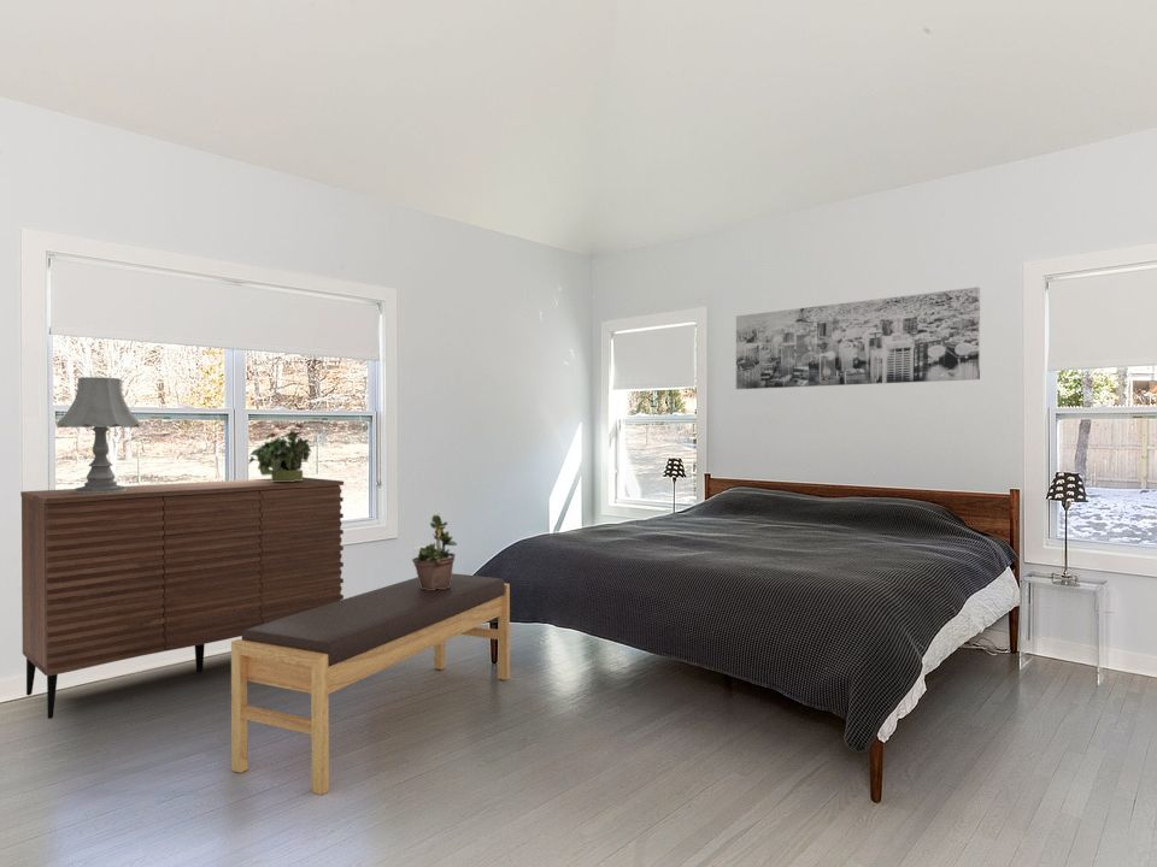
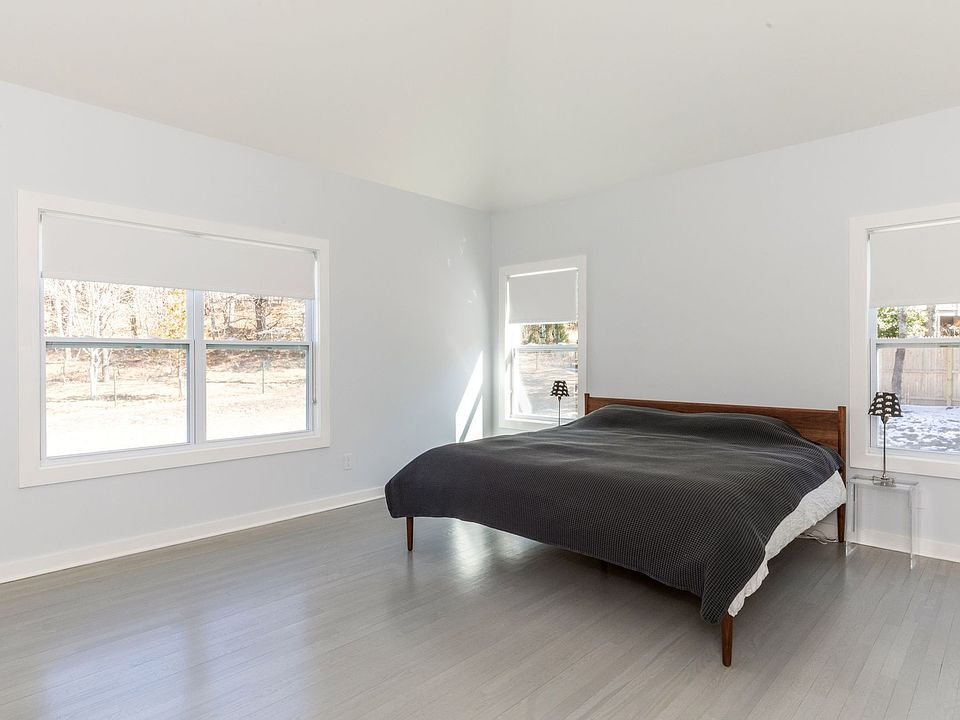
- wall art (844, 343)
- table lamp (99, 434)
- potted plant (280, 452)
- sideboard (196, 578)
- potted plant (433, 547)
- bench (392, 657)
